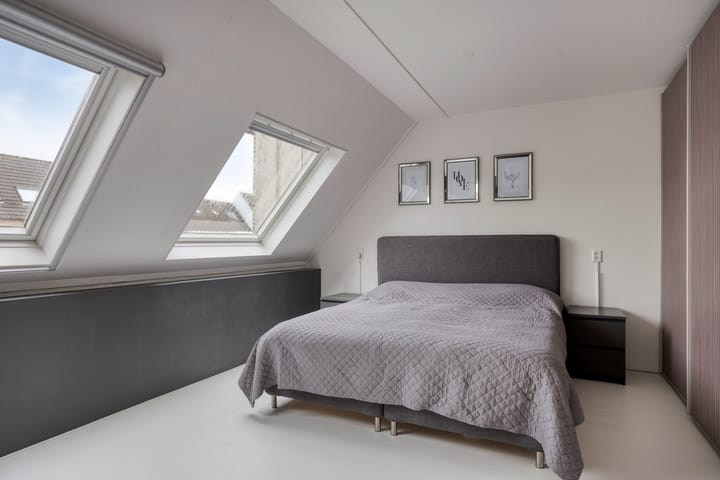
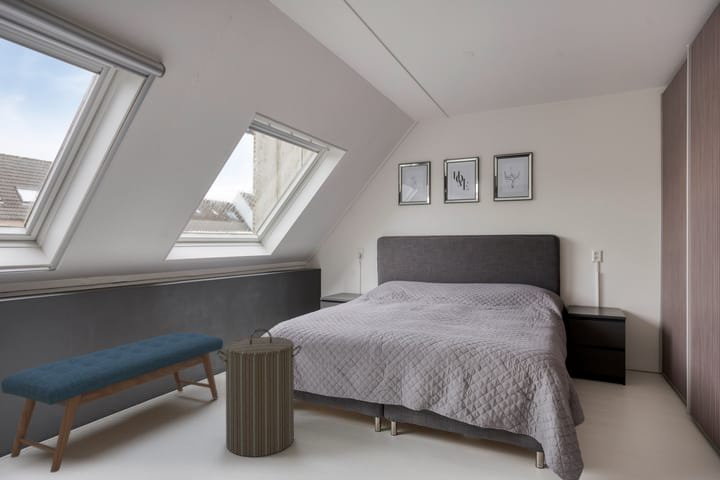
+ laundry hamper (260, 384)
+ bench (130, 386)
